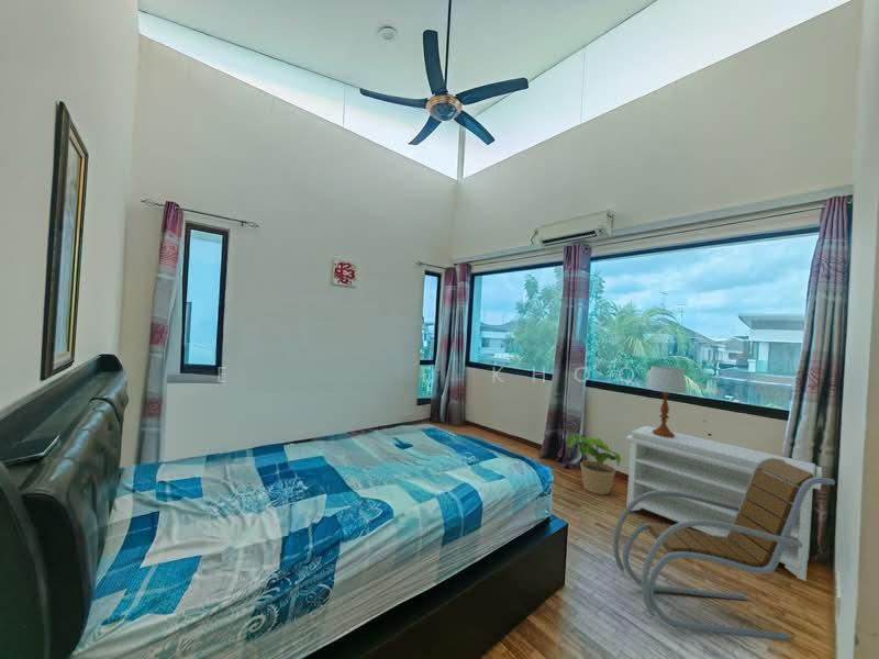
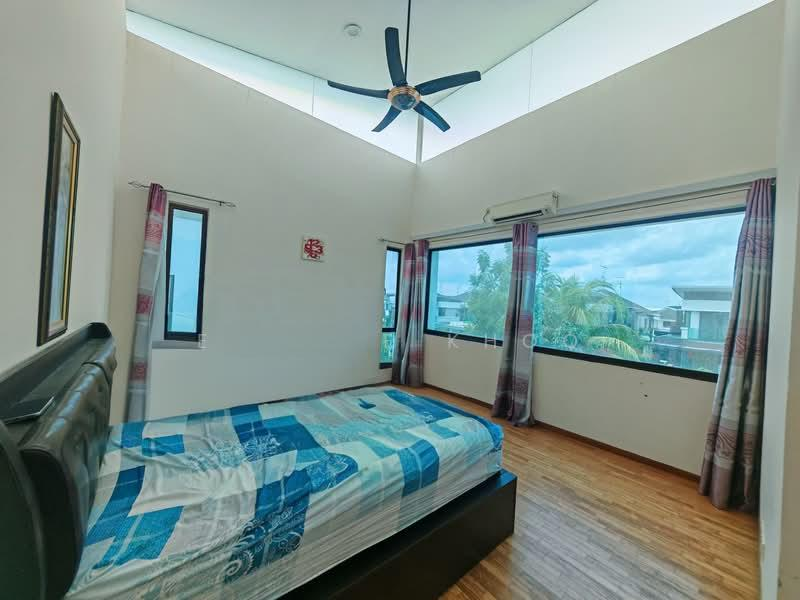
- bench (711, 488)
- potted plant (585, 461)
- table lamp (665, 400)
- lounge chair (713, 536)
